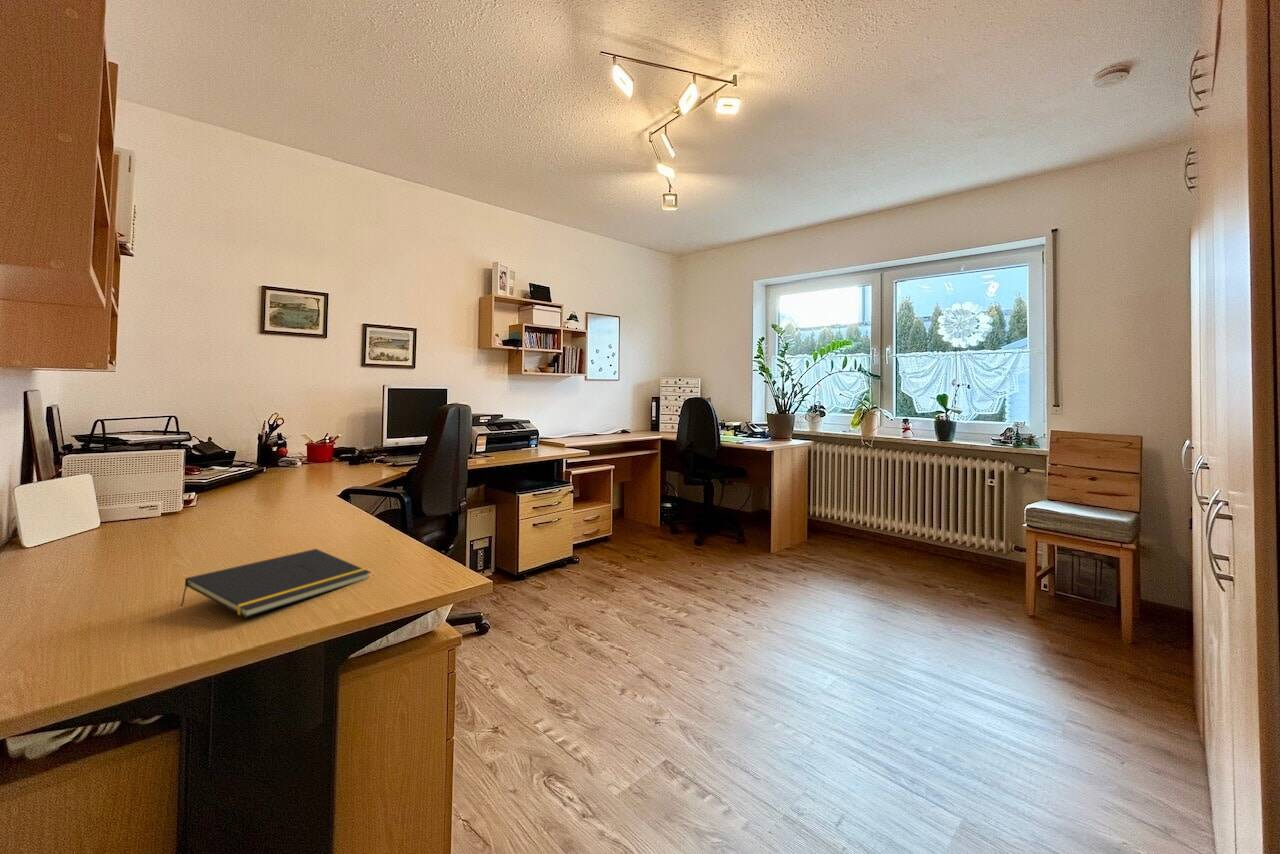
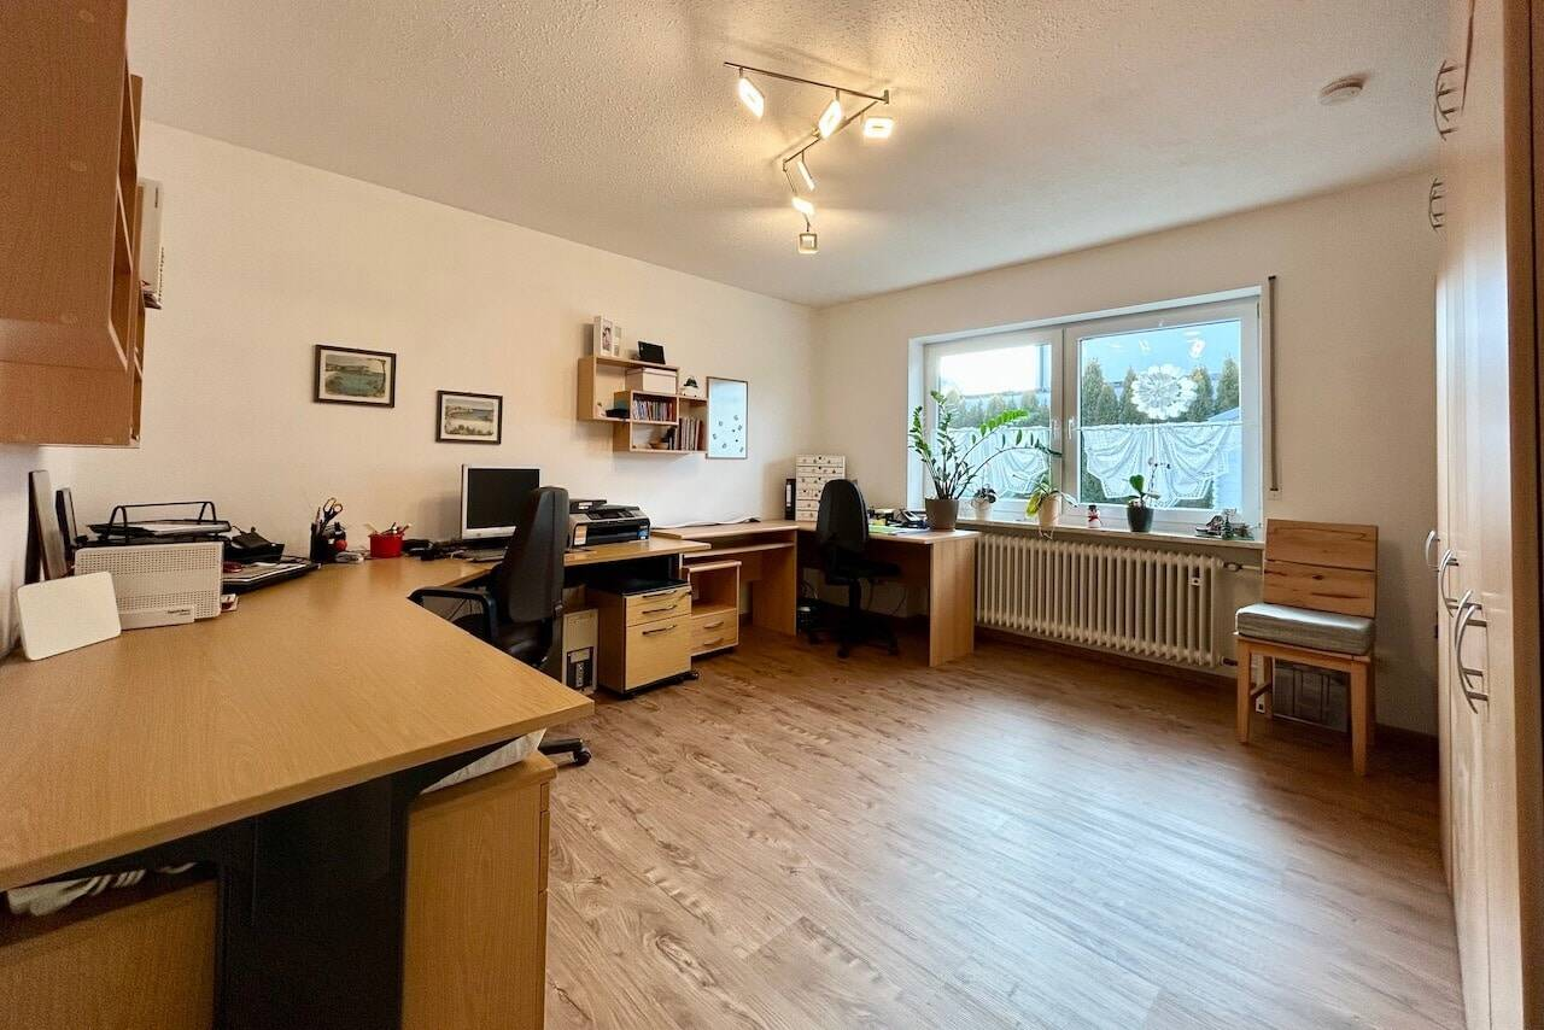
- notepad (285, 578)
